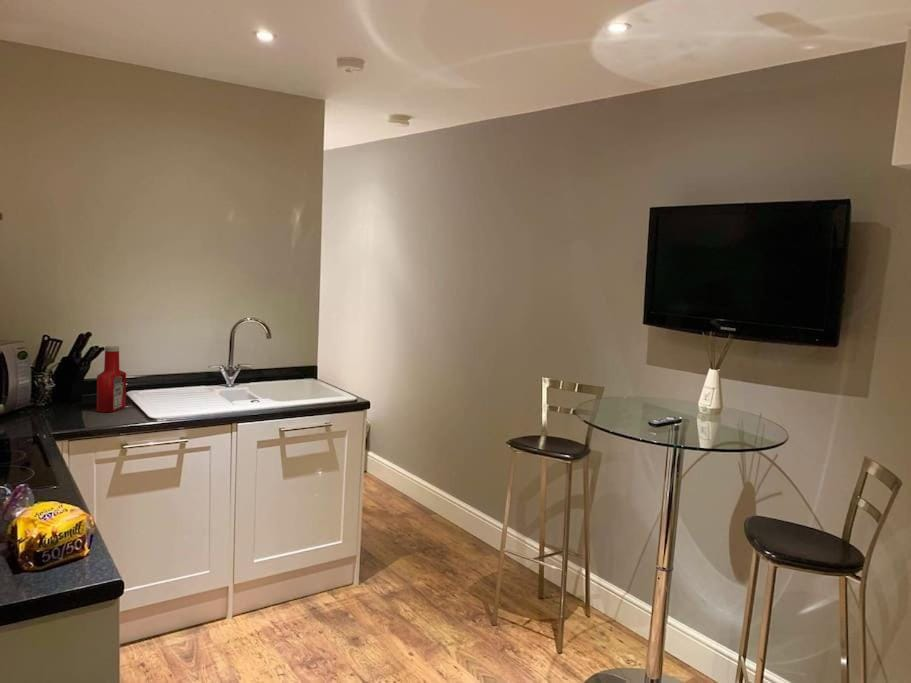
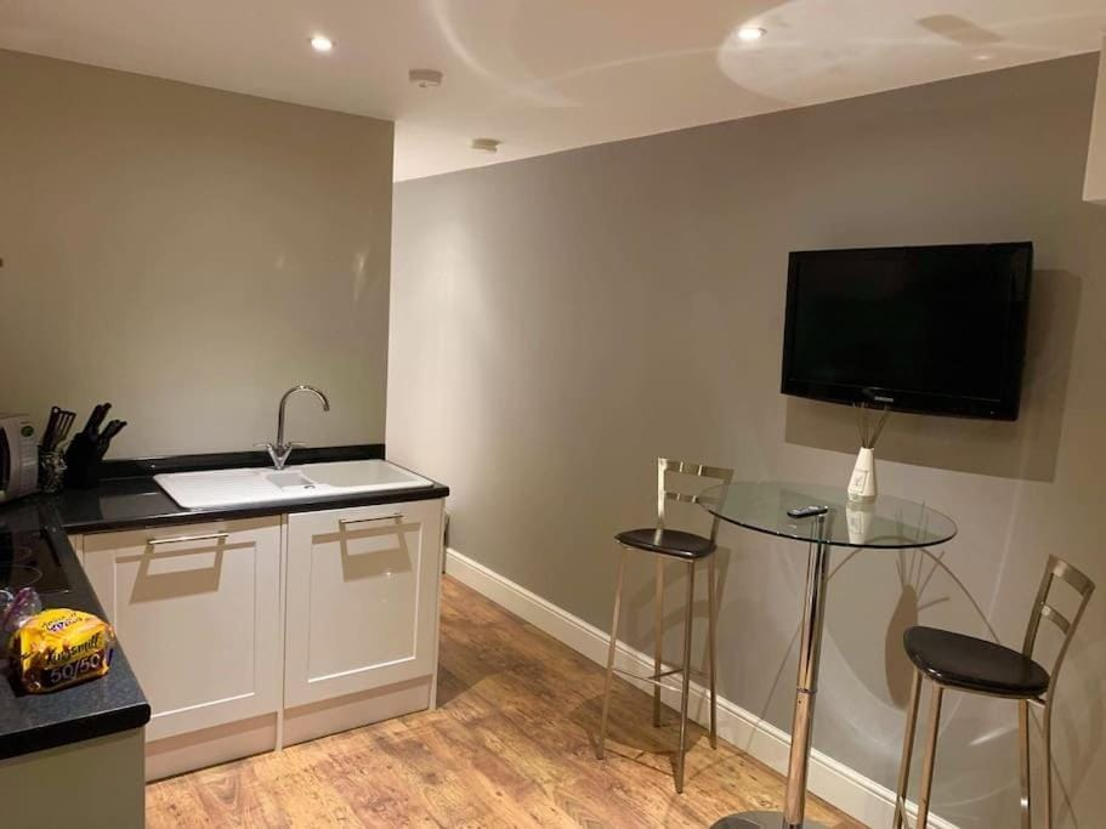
- soap bottle (111, 377)
